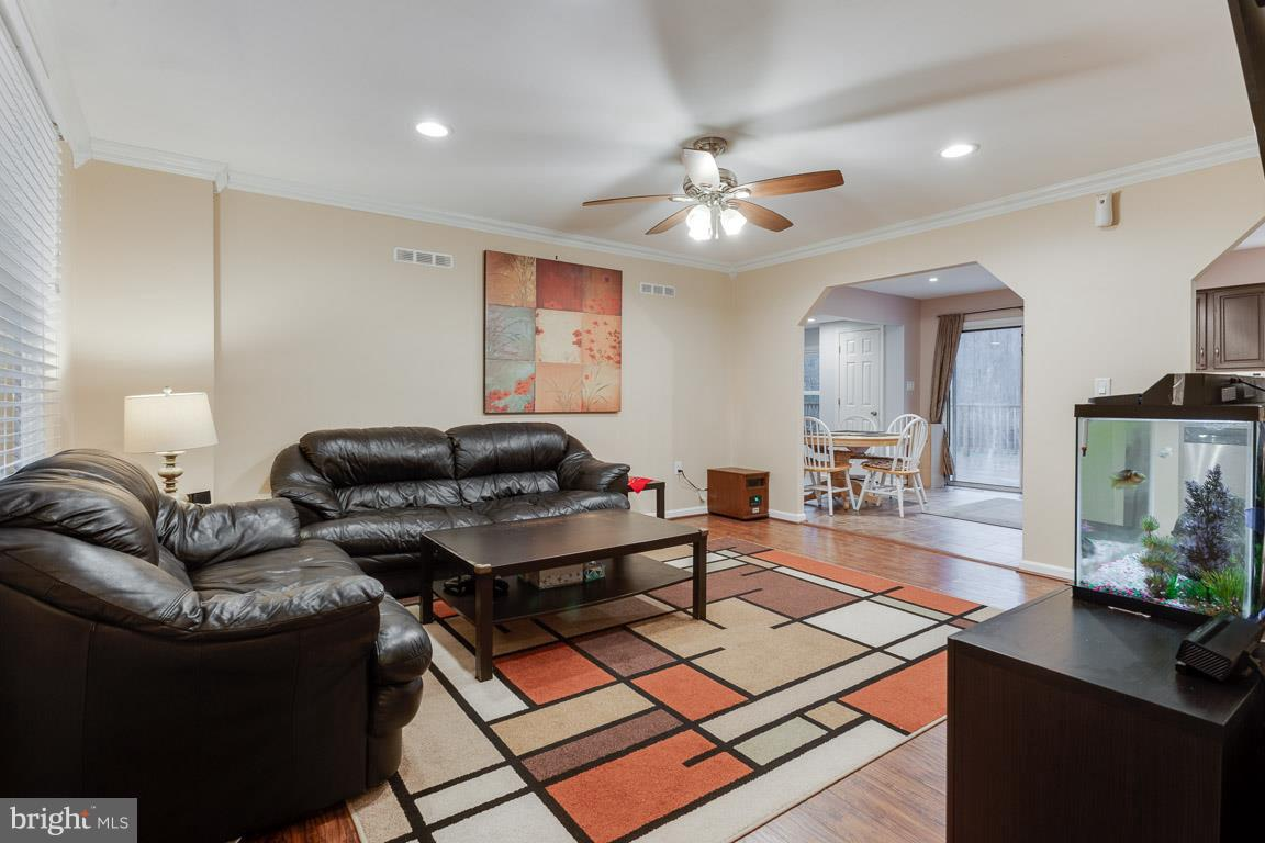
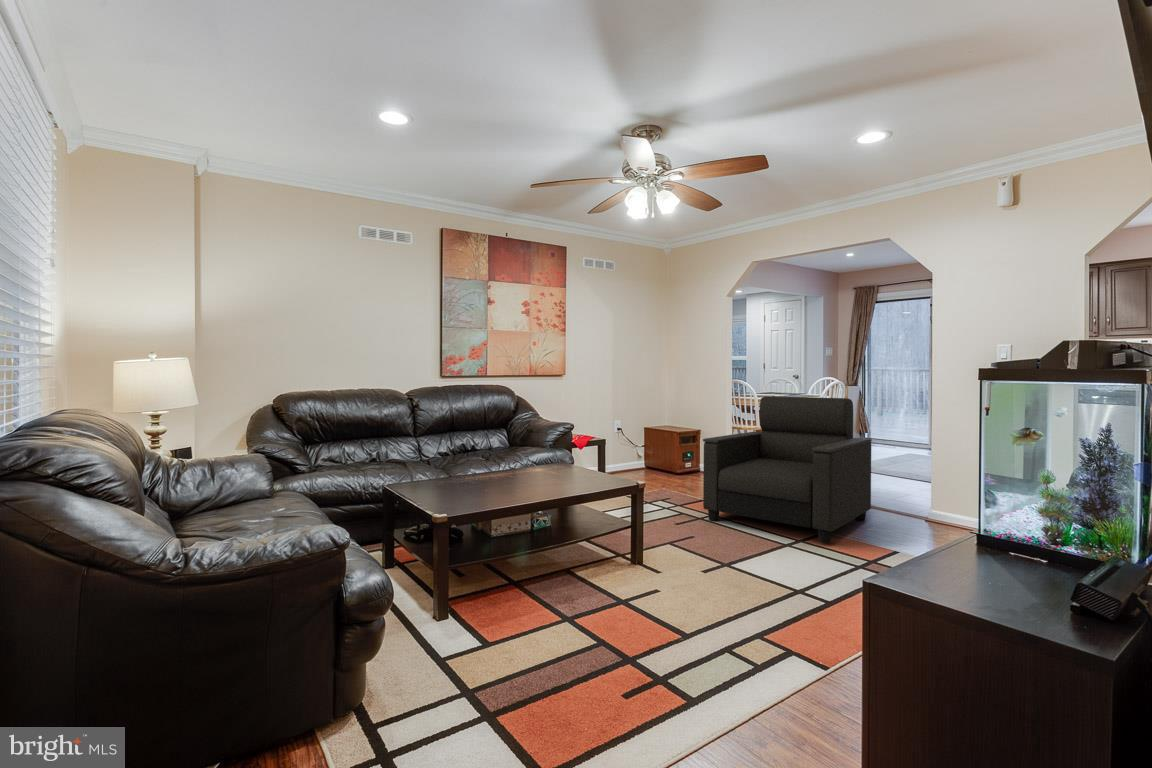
+ armchair (787, 459)
